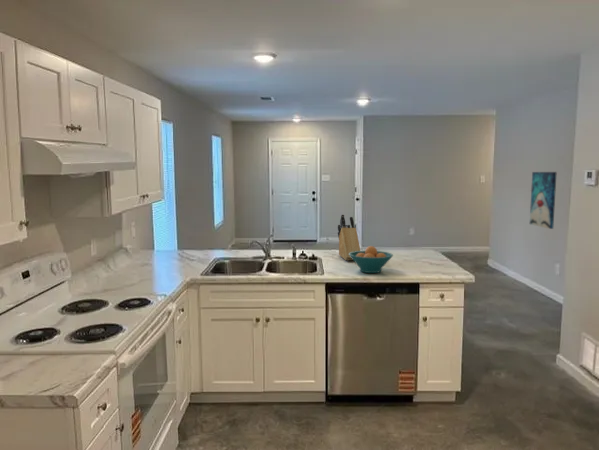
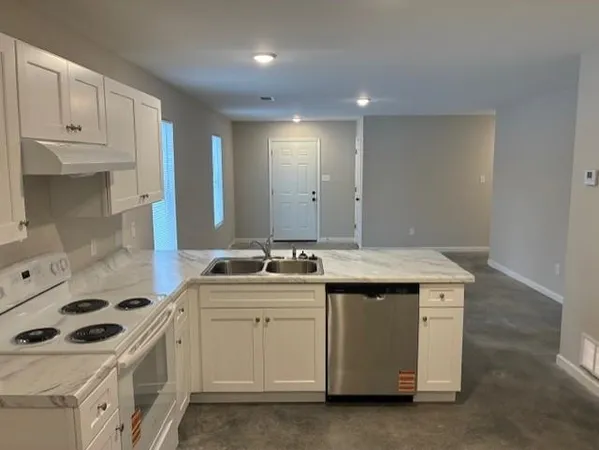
- fruit bowl (370, 258)
- knife block (348, 236)
- wall art (542, 199)
